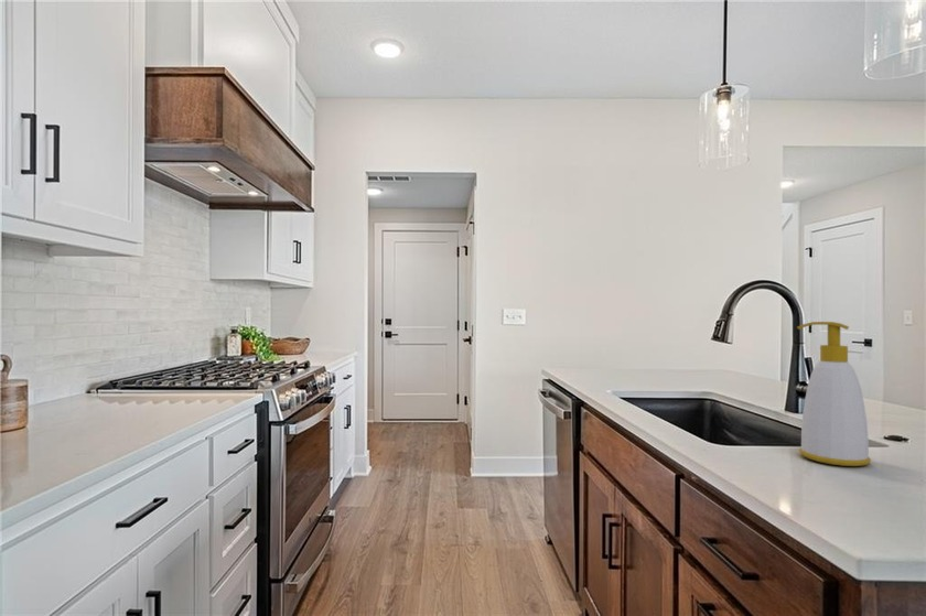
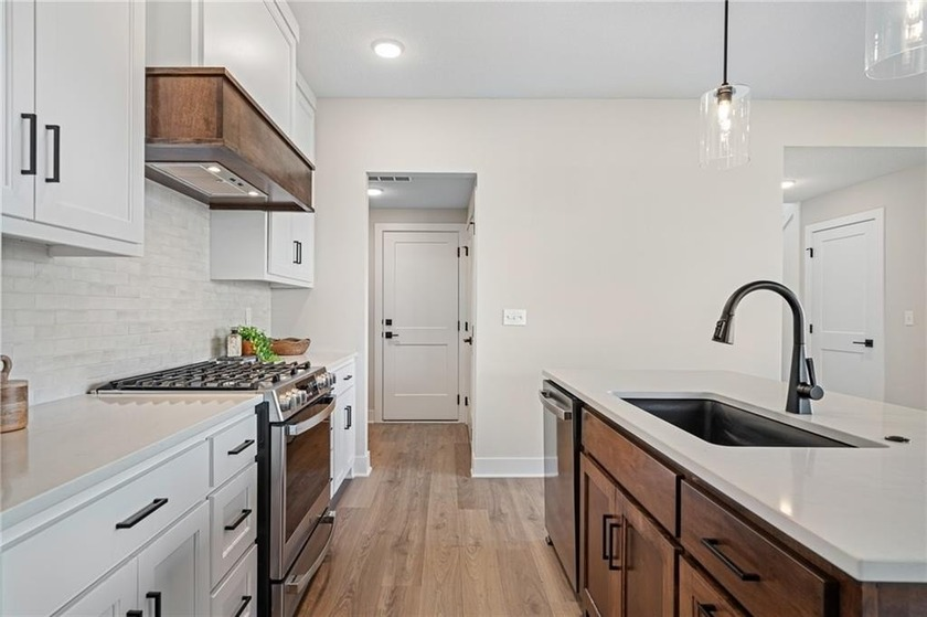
- soap bottle (832, 390)
